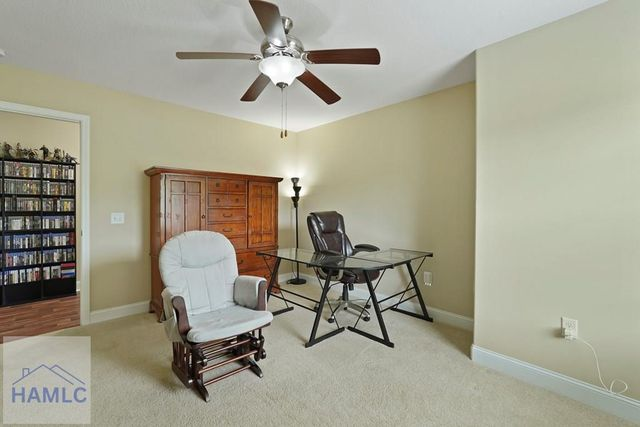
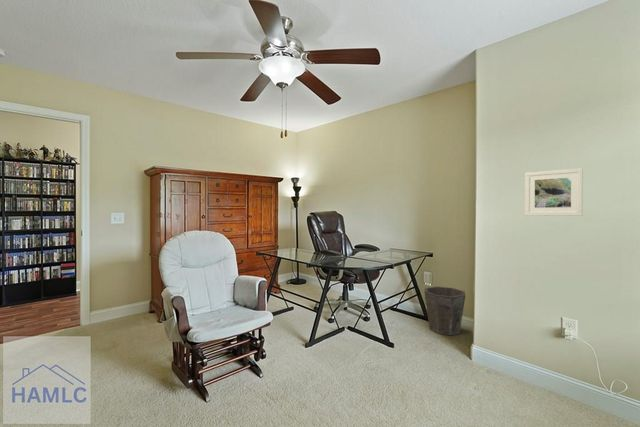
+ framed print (552, 193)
+ waste bin (444, 310)
